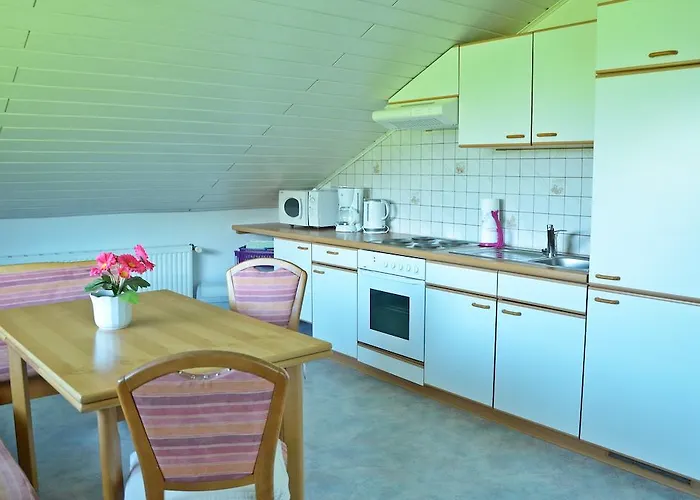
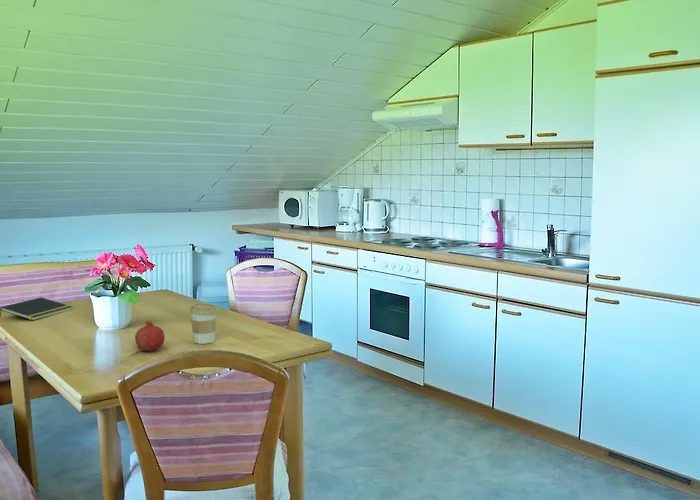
+ fruit (149, 335)
+ coffee cup (204, 322)
+ notepad (37, 308)
